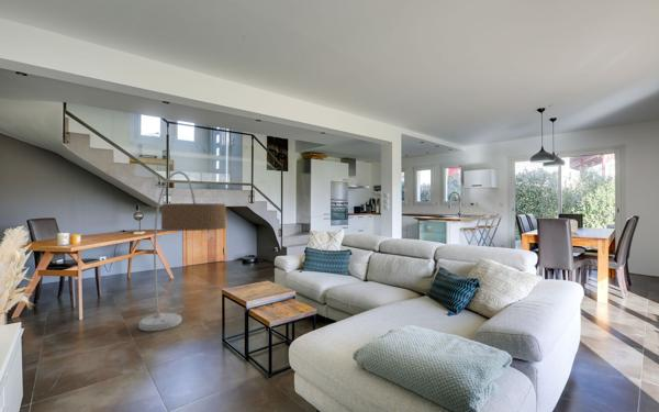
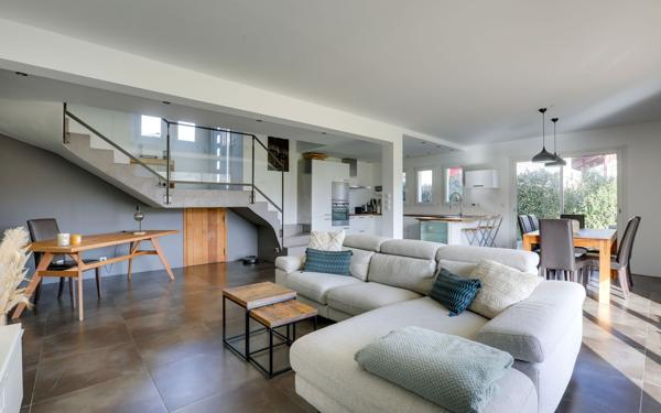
- floor lamp (155, 254)
